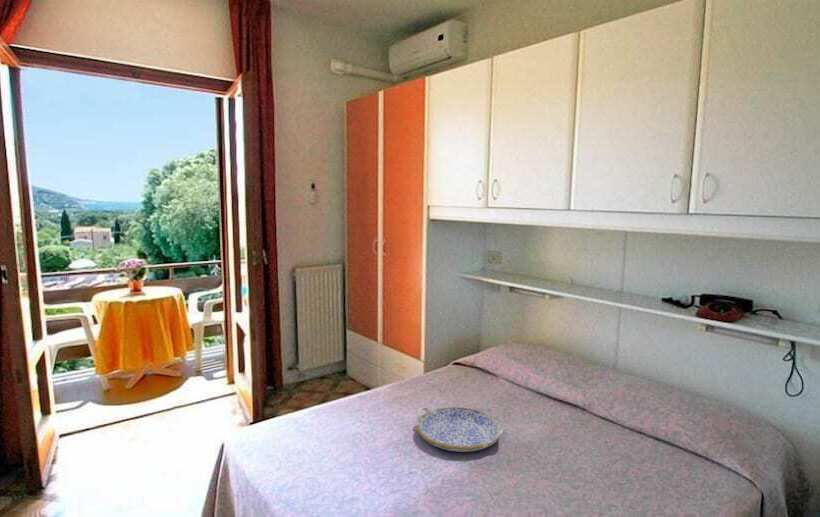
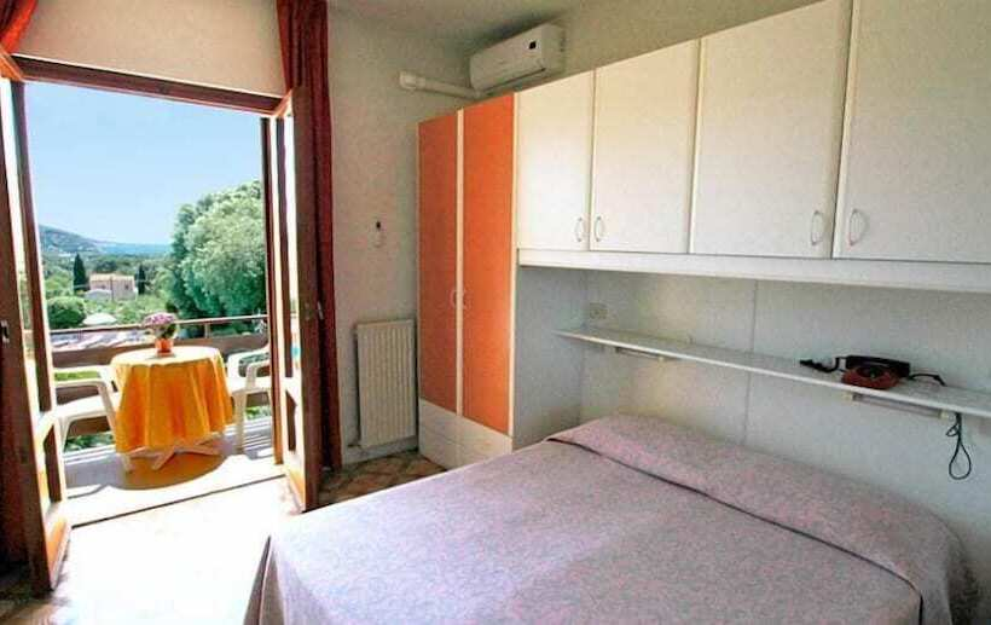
- serving tray (458, 427)
